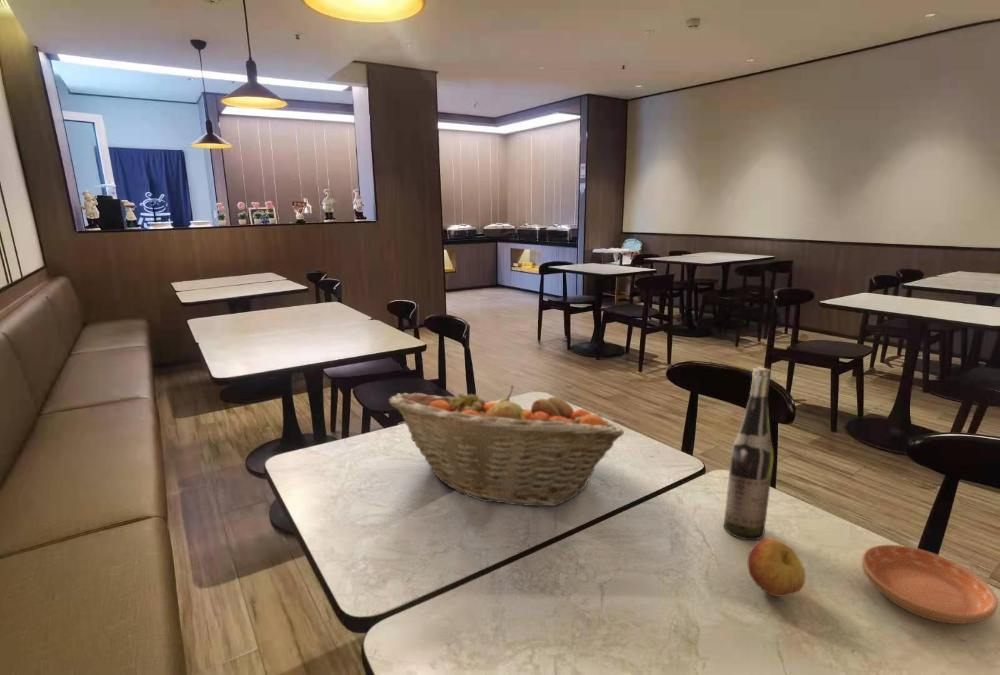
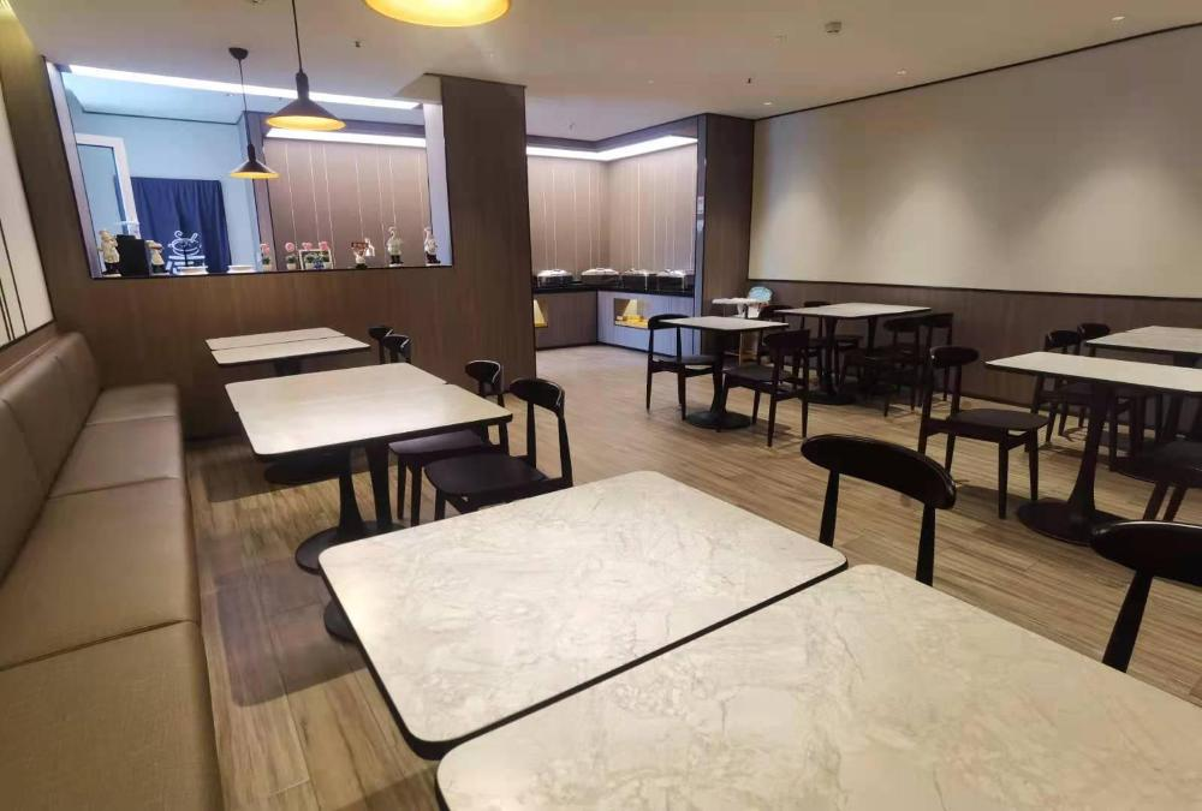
- apple (775, 568)
- saucer (924, 584)
- fruit basket (503, 430)
- wine bottle (752, 452)
